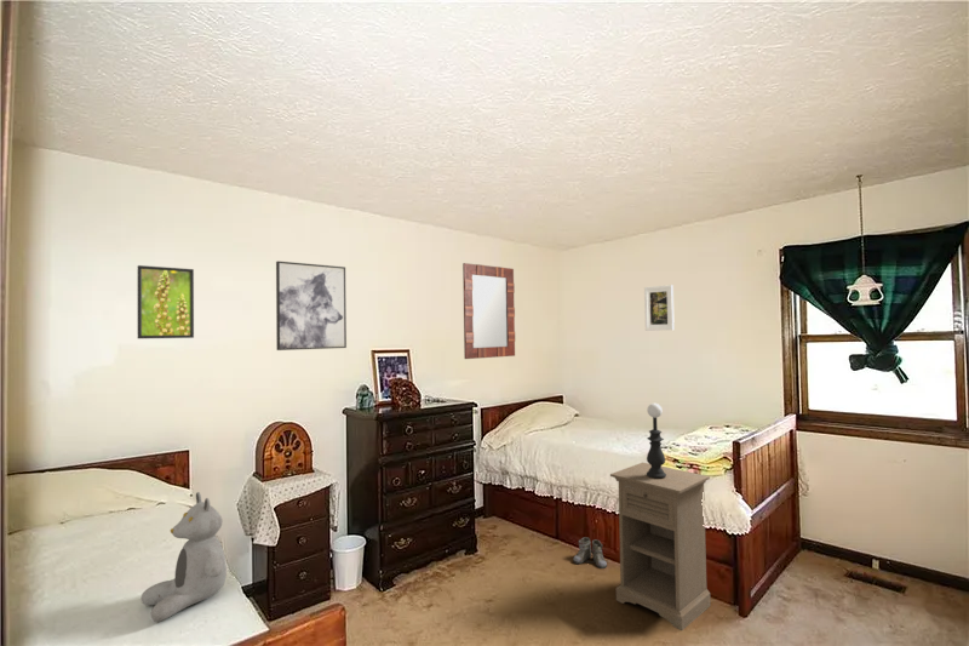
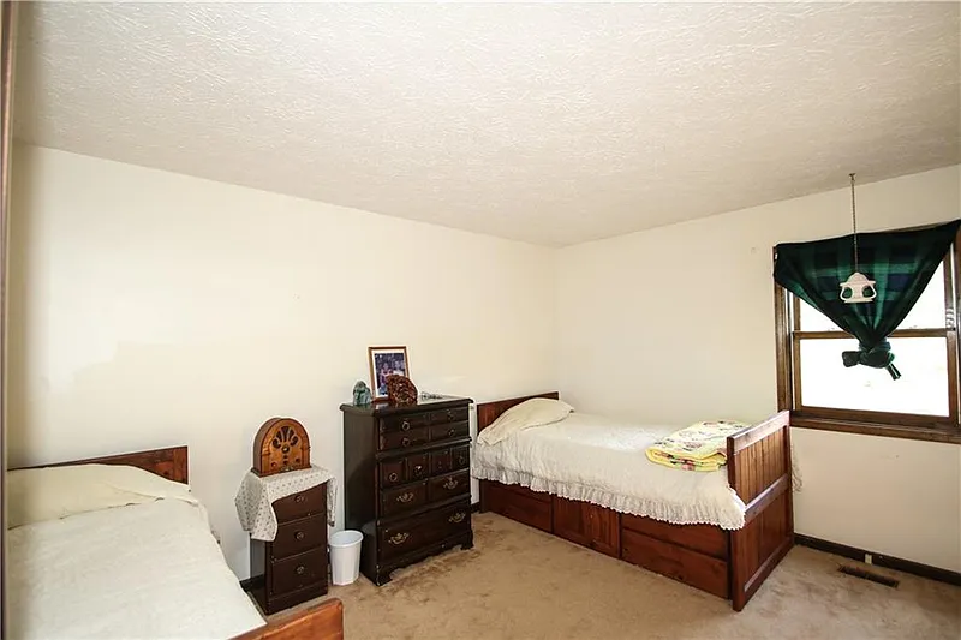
- boots (589, 551)
- nightstand (660, 538)
- home mirror (489, 311)
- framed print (659, 308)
- table lamp (655, 439)
- wall art (313, 307)
- teddy bear (185, 549)
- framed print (166, 302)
